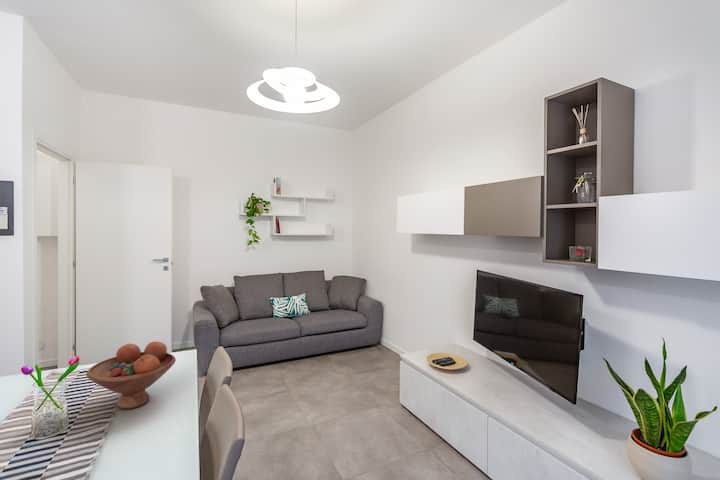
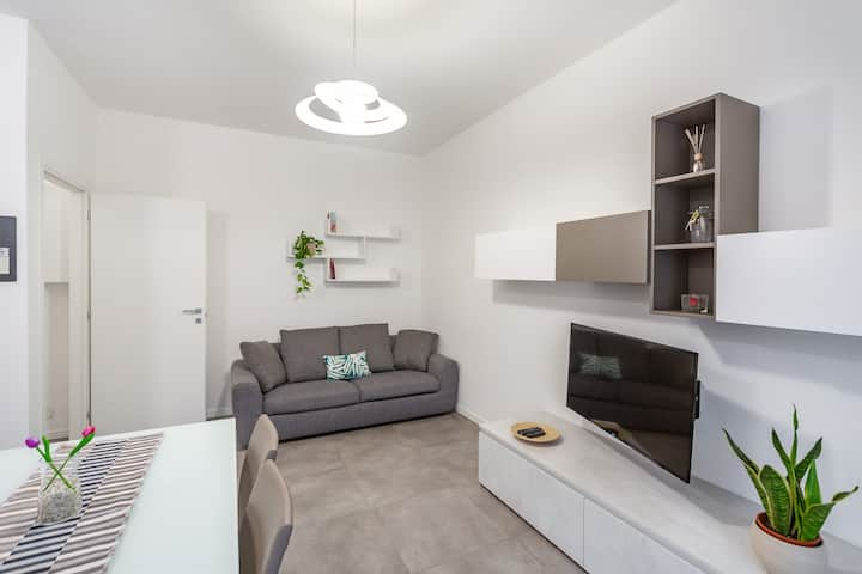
- fruit bowl (133, 375)
